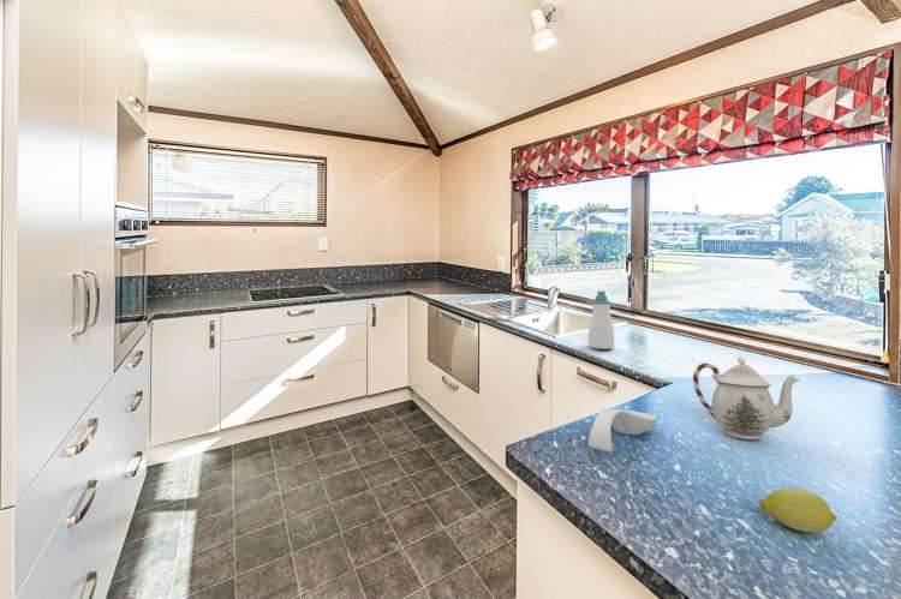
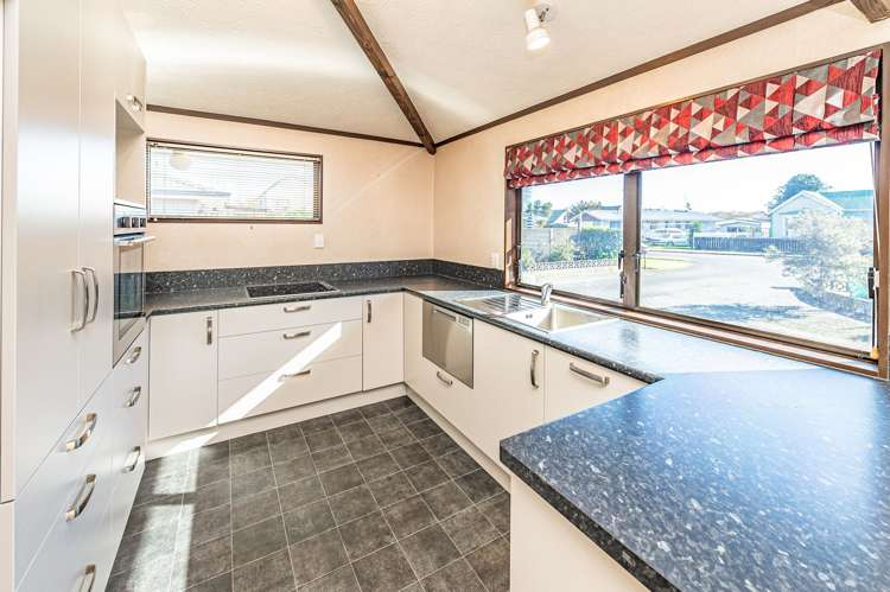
- spoon rest (620, 420)
- soap bottle (601, 319)
- fruit (796, 508)
- teapot (744, 395)
